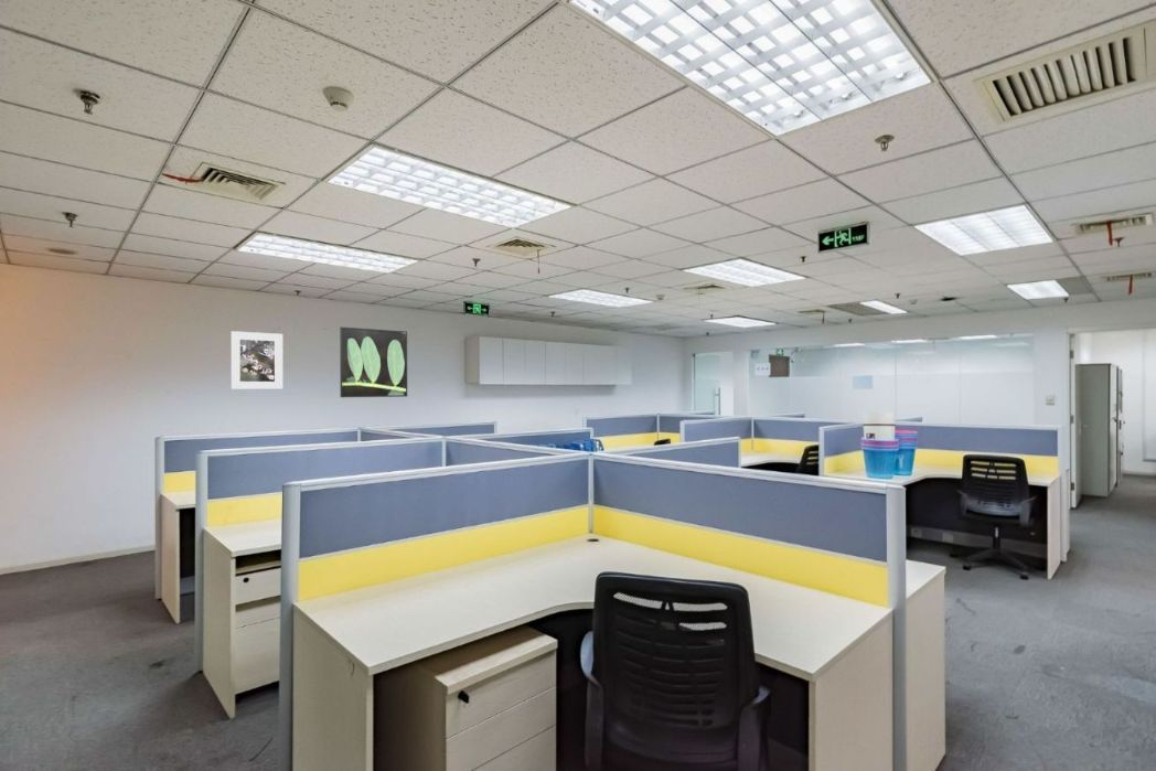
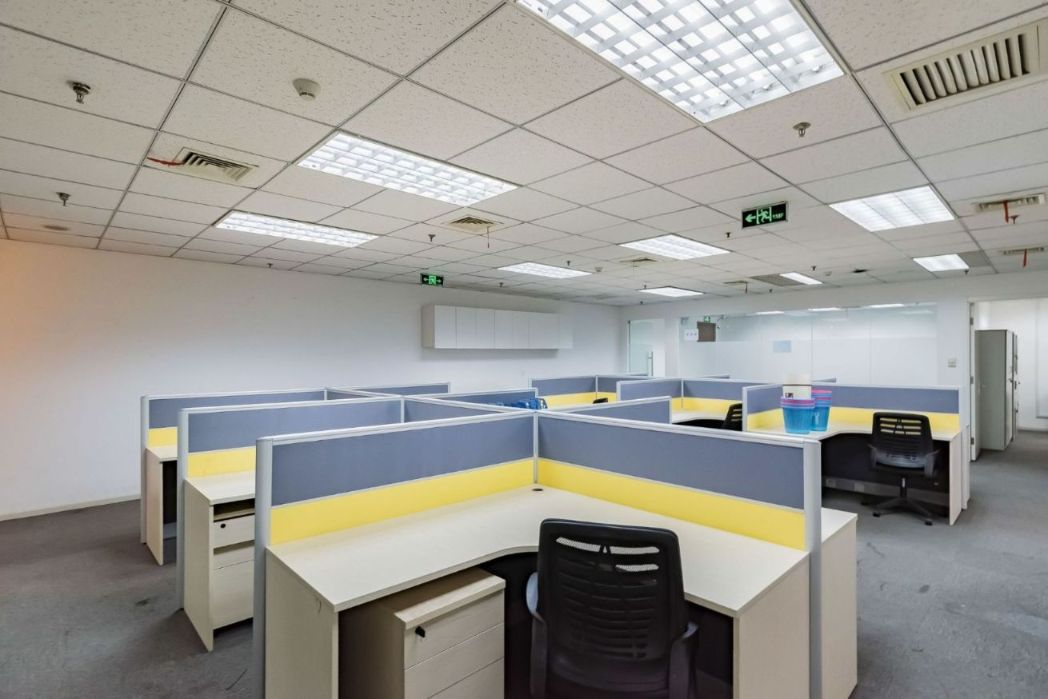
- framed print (375, 363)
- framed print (257, 361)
